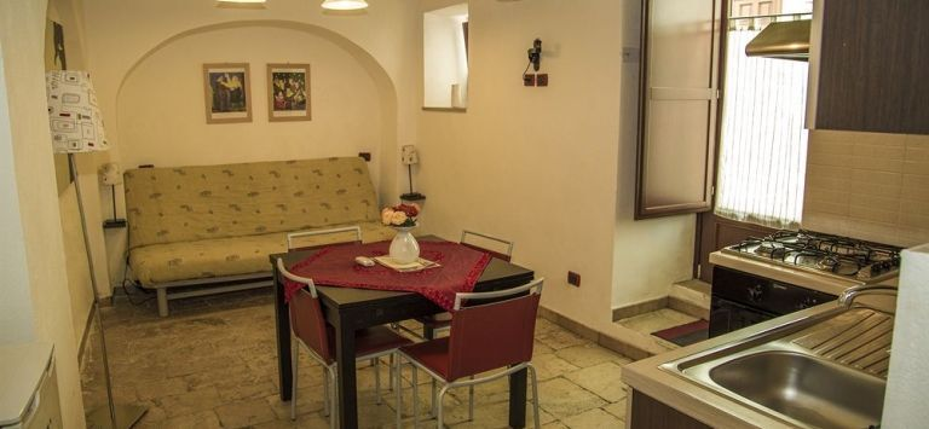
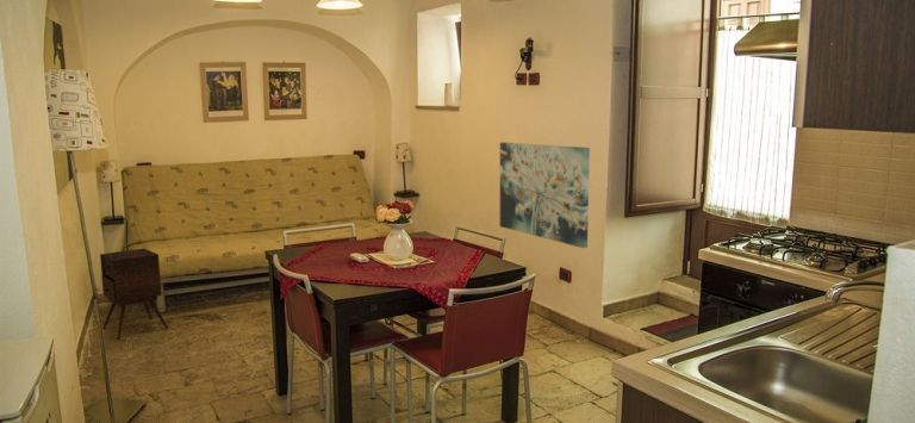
+ side table (131, 292)
+ wall art (540, 191)
